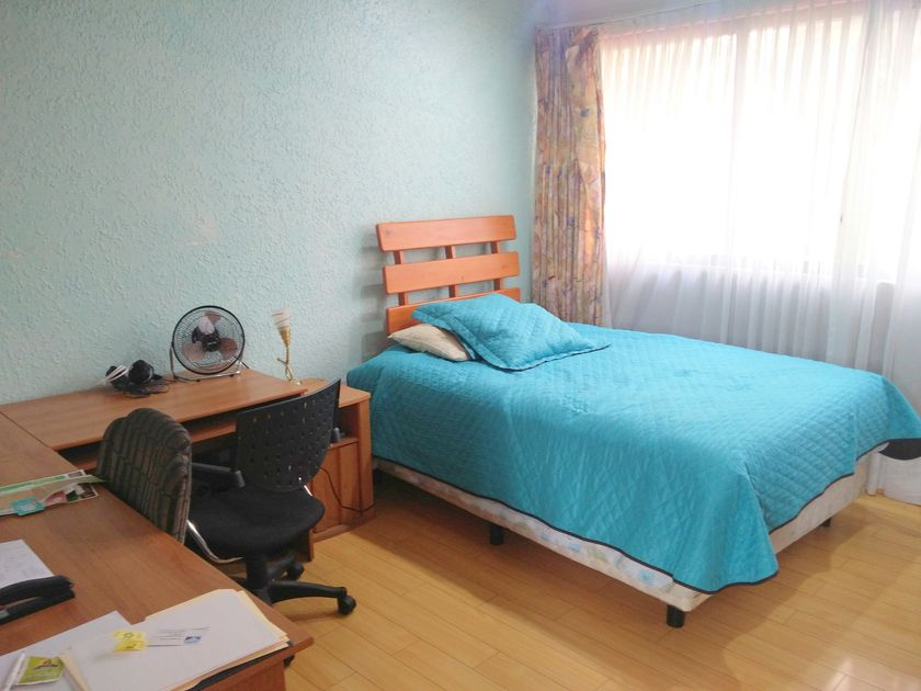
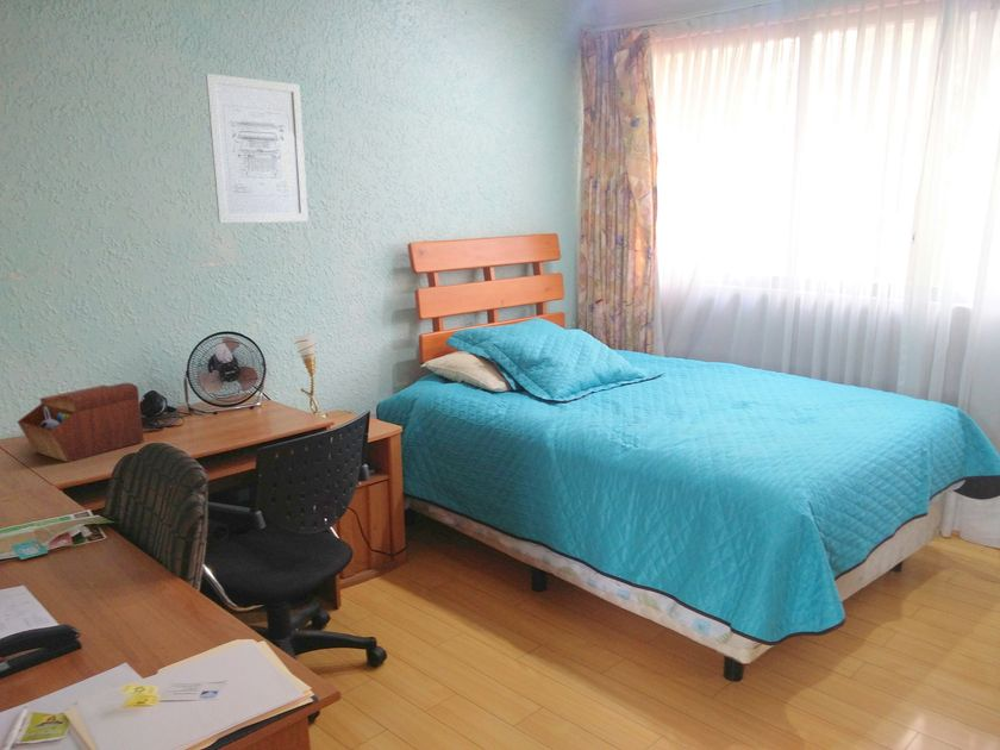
+ wall art (260, 151)
+ sewing box (80, 418)
